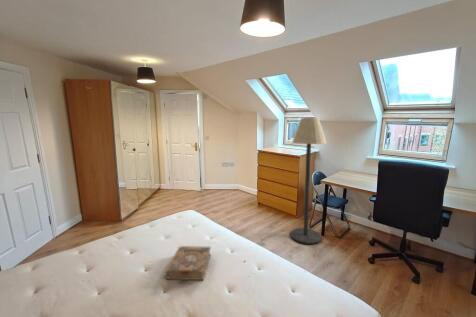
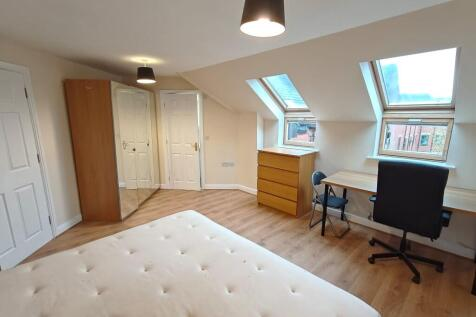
- floor lamp (307, 179)
- book (189, 261)
